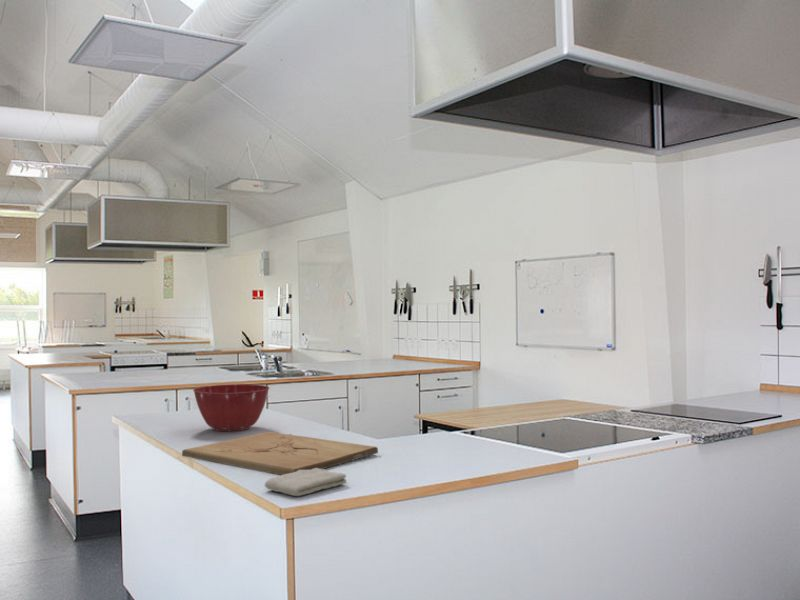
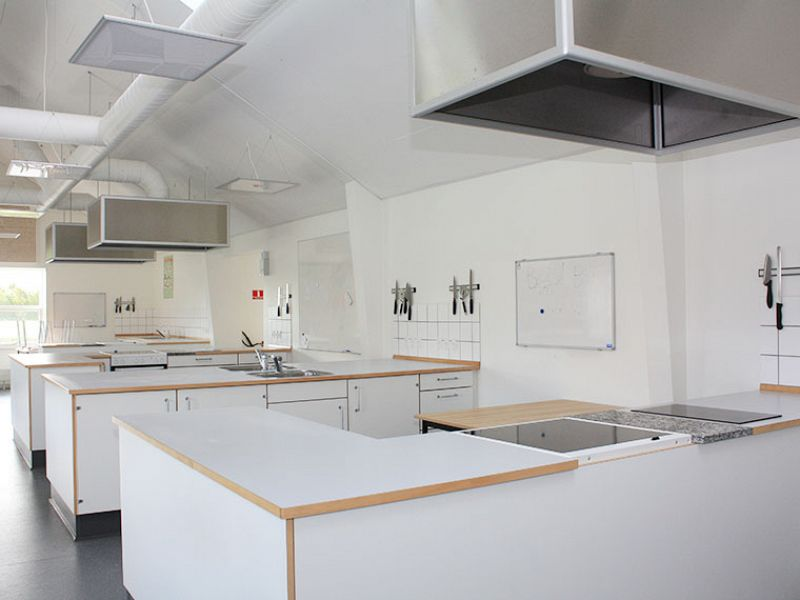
- washcloth (307, 480)
- cutting board (279, 451)
- mixing bowl (232, 408)
